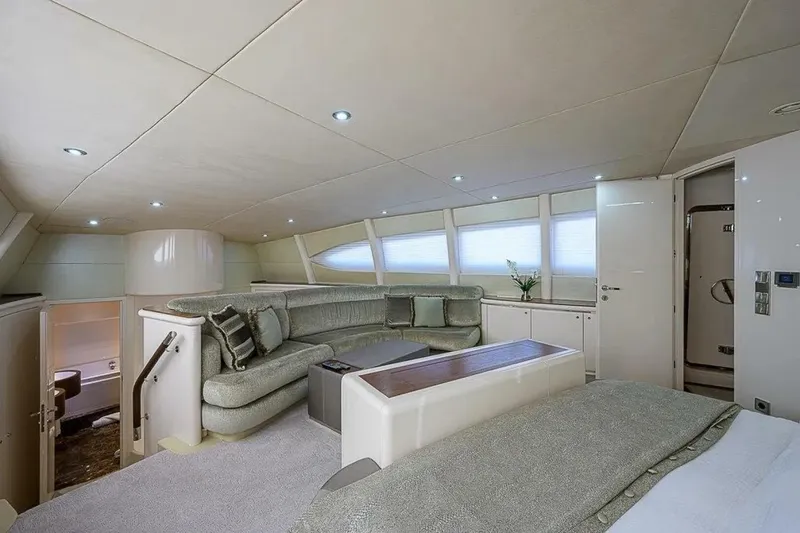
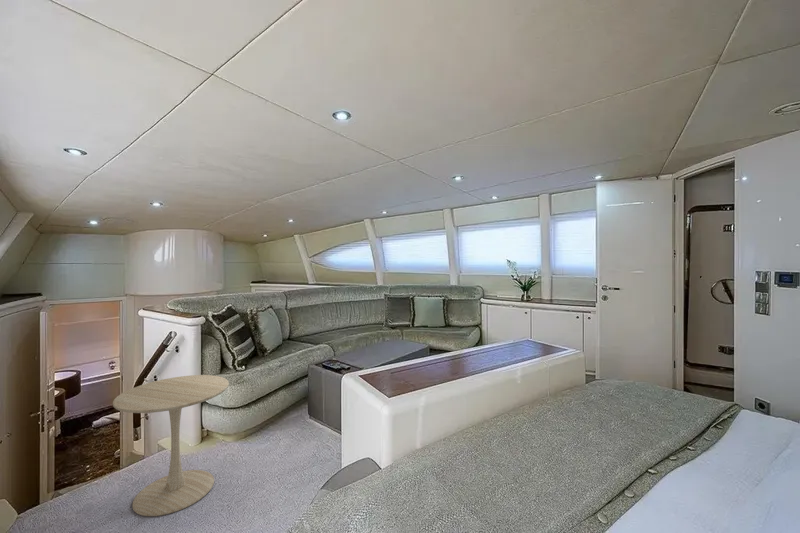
+ side table (175, 440)
